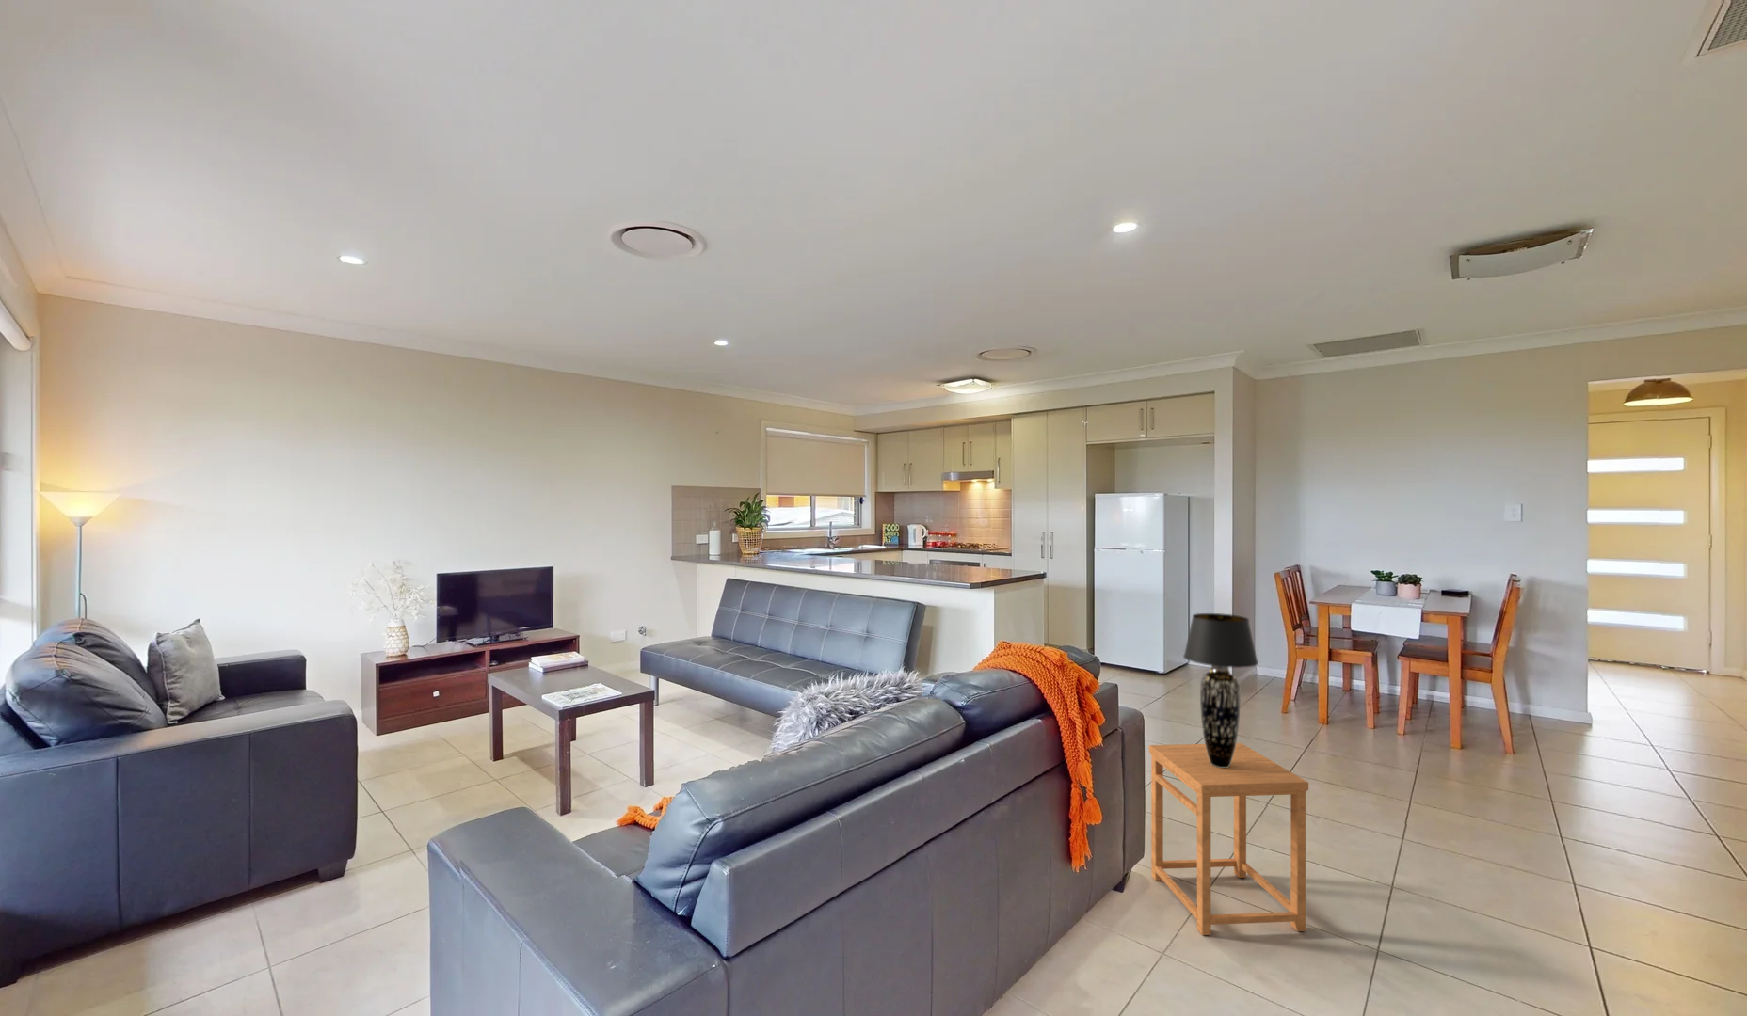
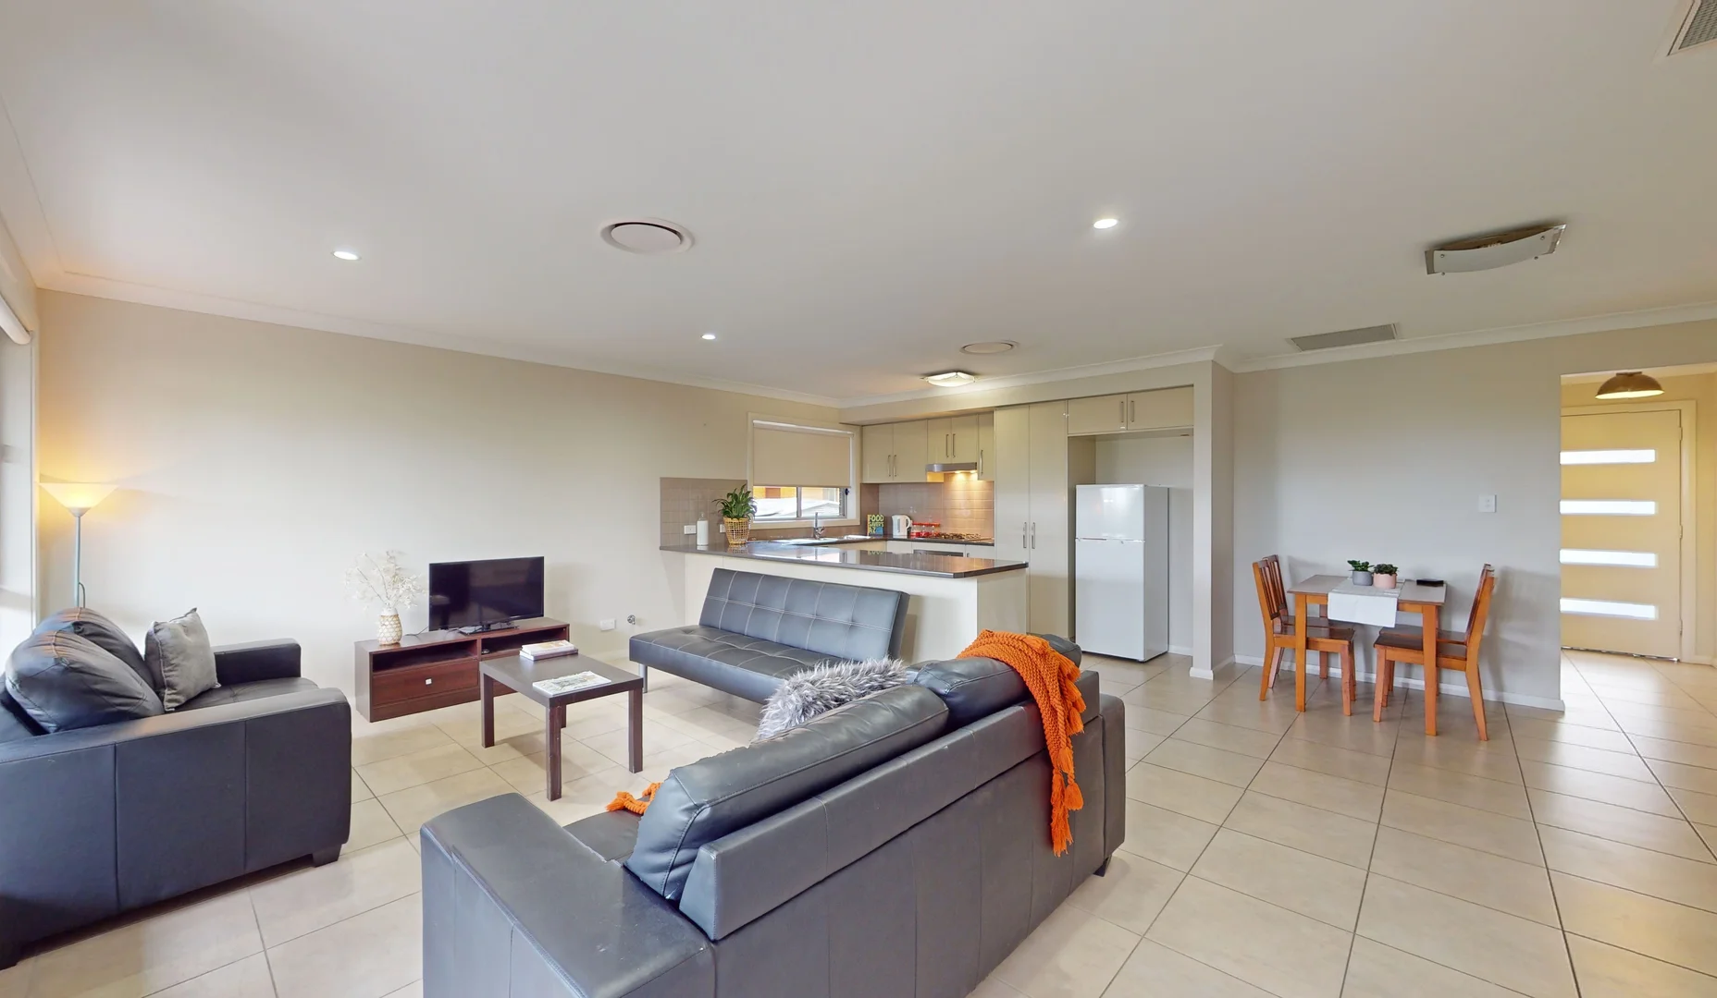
- table lamp (1220, 691)
- side table (1234, 832)
